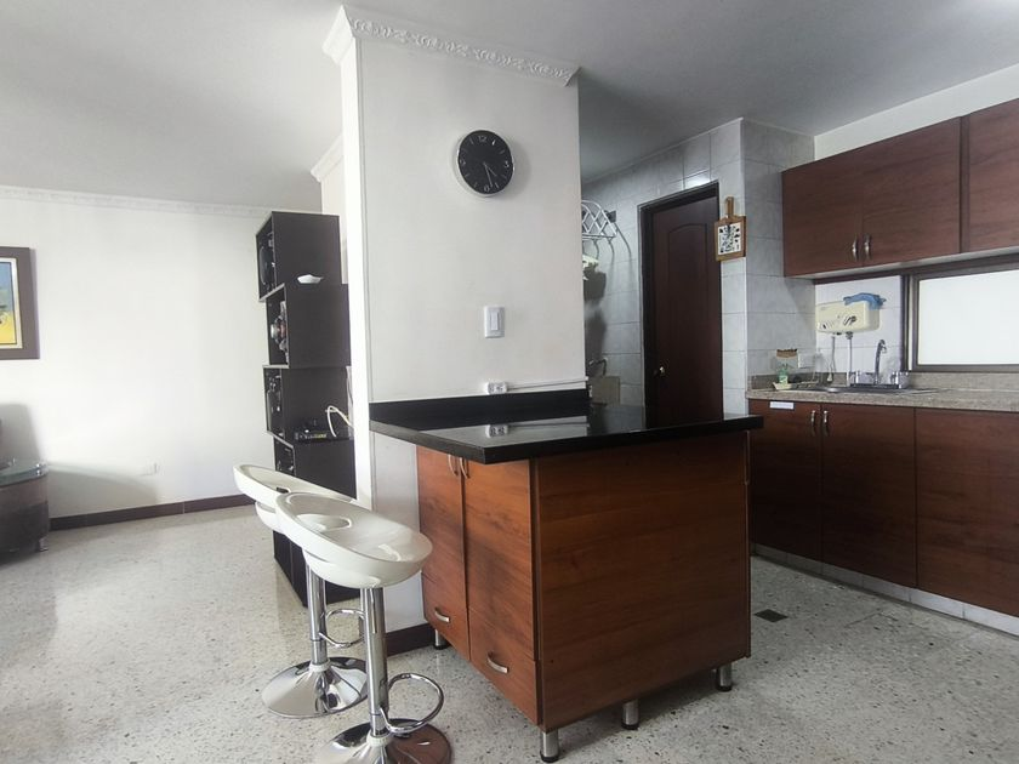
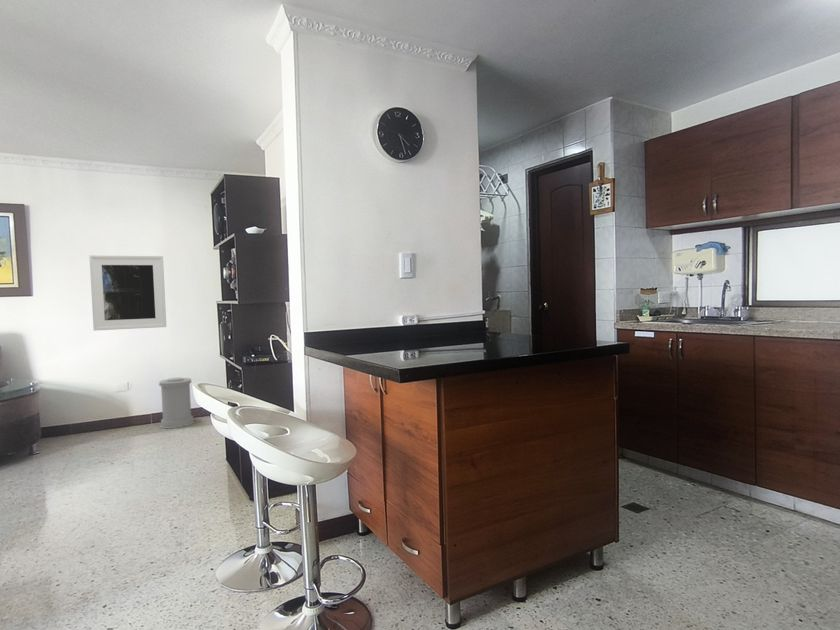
+ trash can (176, 401)
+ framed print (129, 292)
